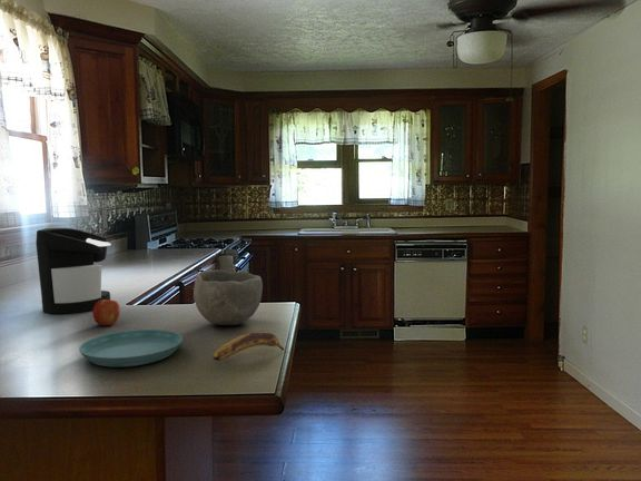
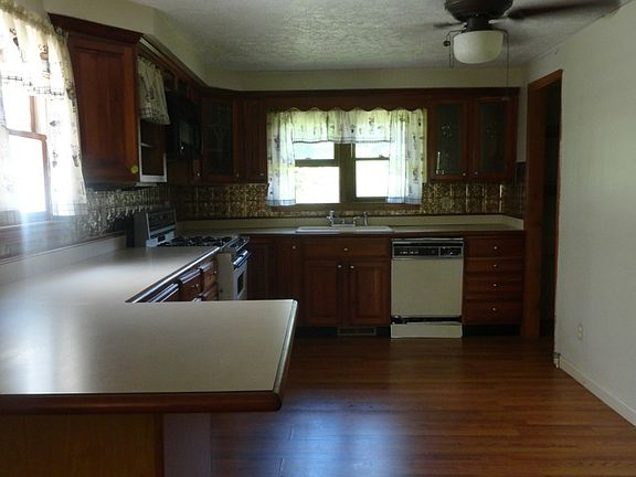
- bowl (227, 297)
- banana (247, 345)
- saucer (132, 347)
- coffee maker (77, 266)
- fruit (106, 311)
